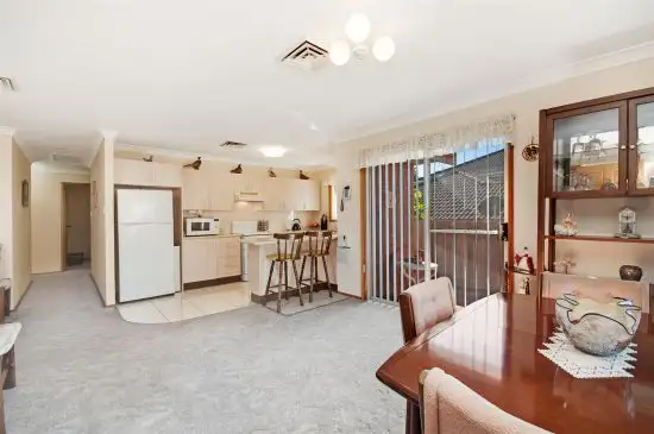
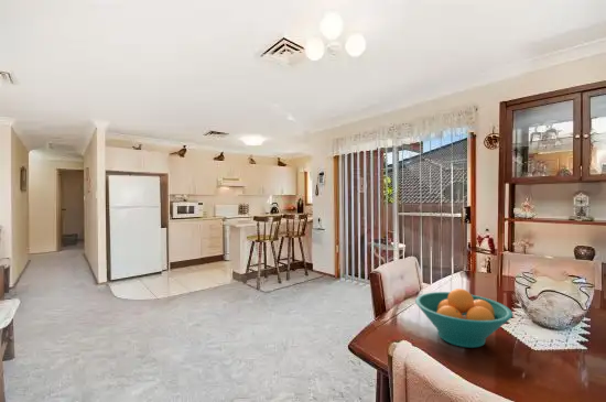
+ fruit bowl (461, 314)
